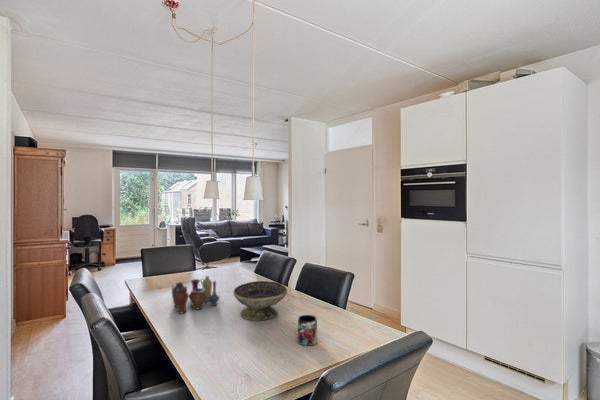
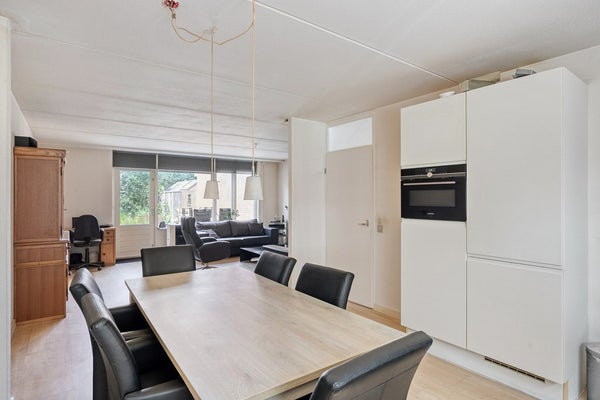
- decorative bowl (260, 301)
- mug (305, 328)
- vase (195, 293)
